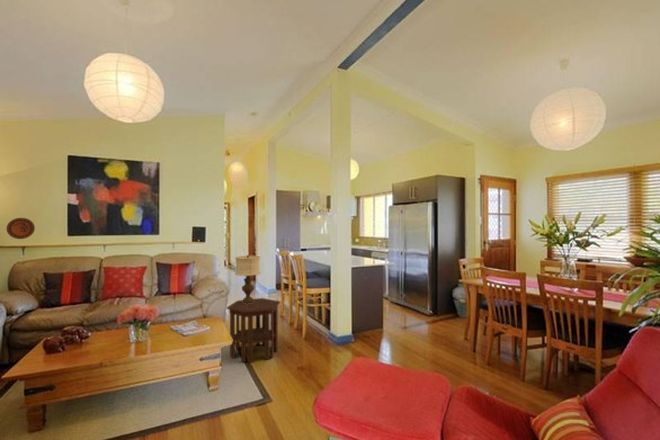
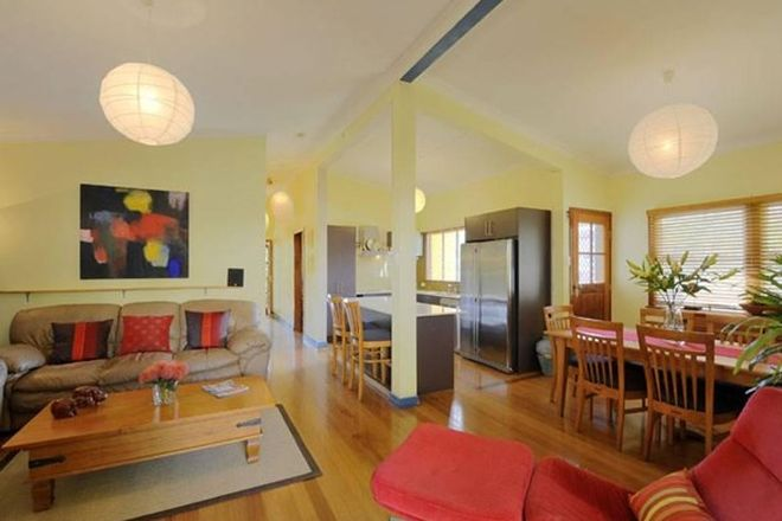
- table lamp (248, 278)
- decorative plate (20, 228)
- side table (254, 328)
